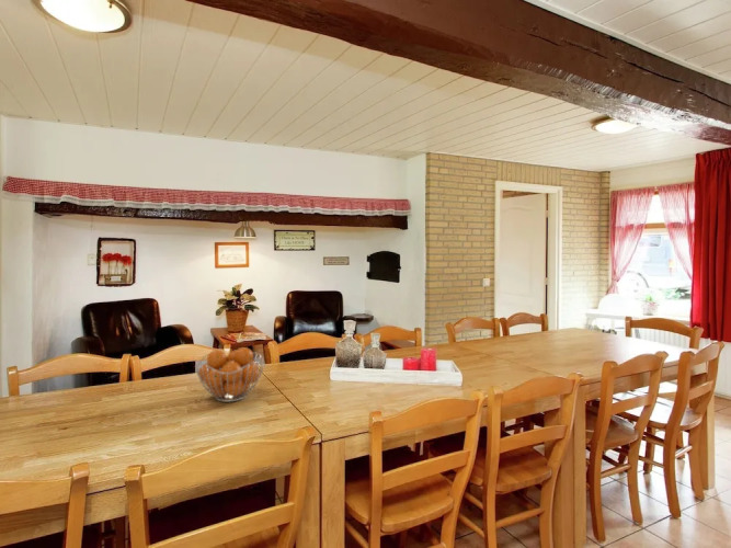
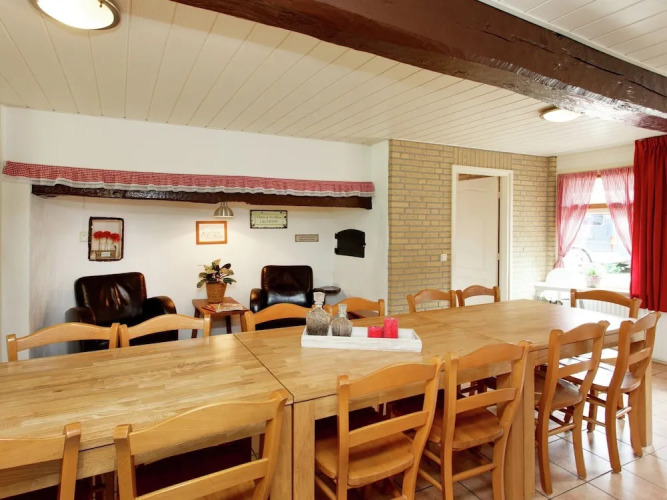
- fruit basket (230, 373)
